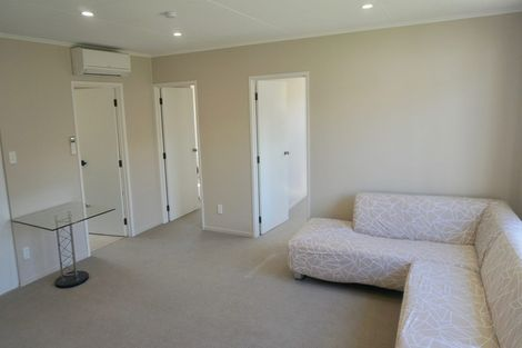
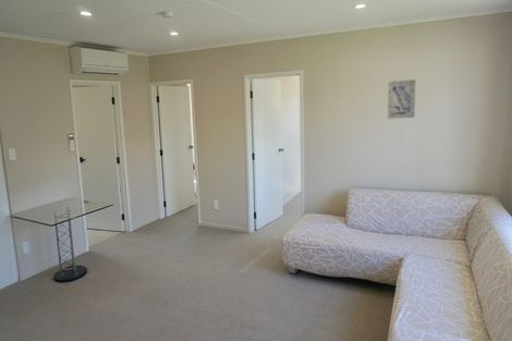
+ wall art (401, 99)
